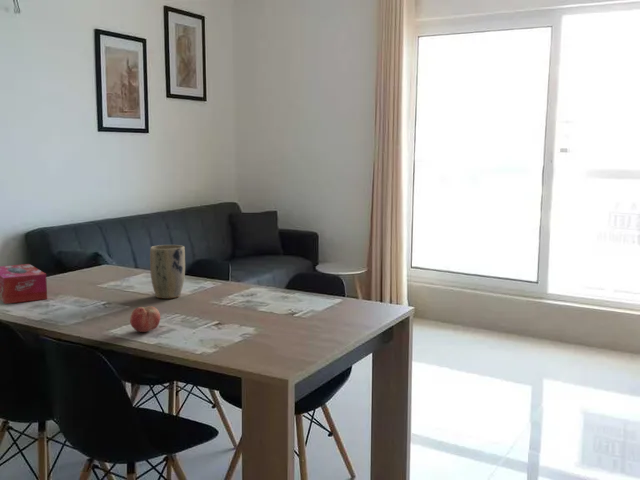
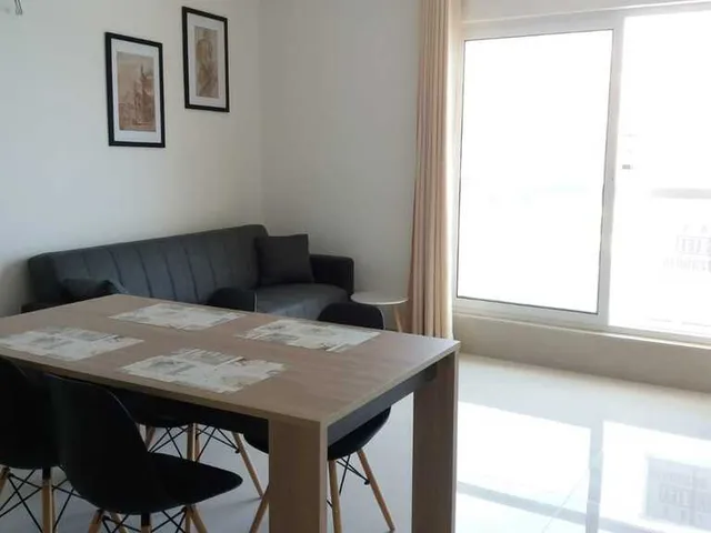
- plant pot (167, 271)
- fruit (145, 319)
- tissue box (17, 282)
